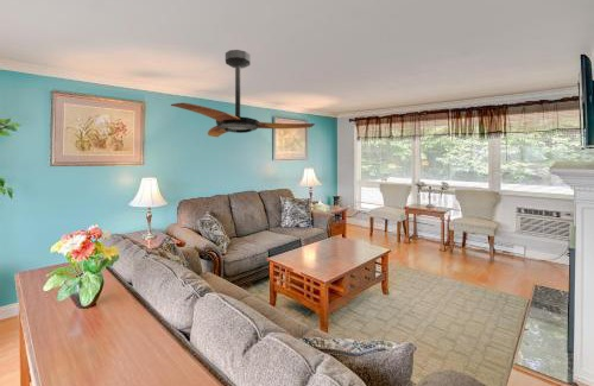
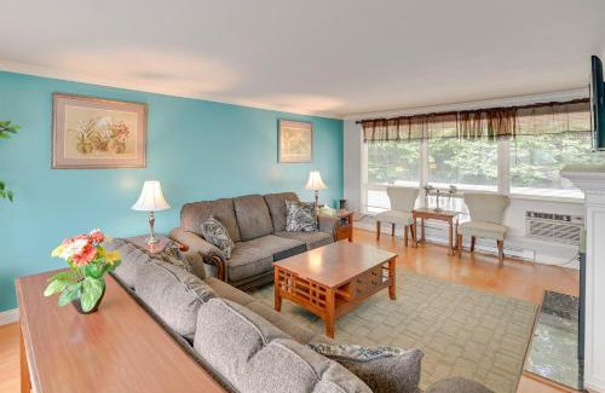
- ceiling fan (239, 94)
